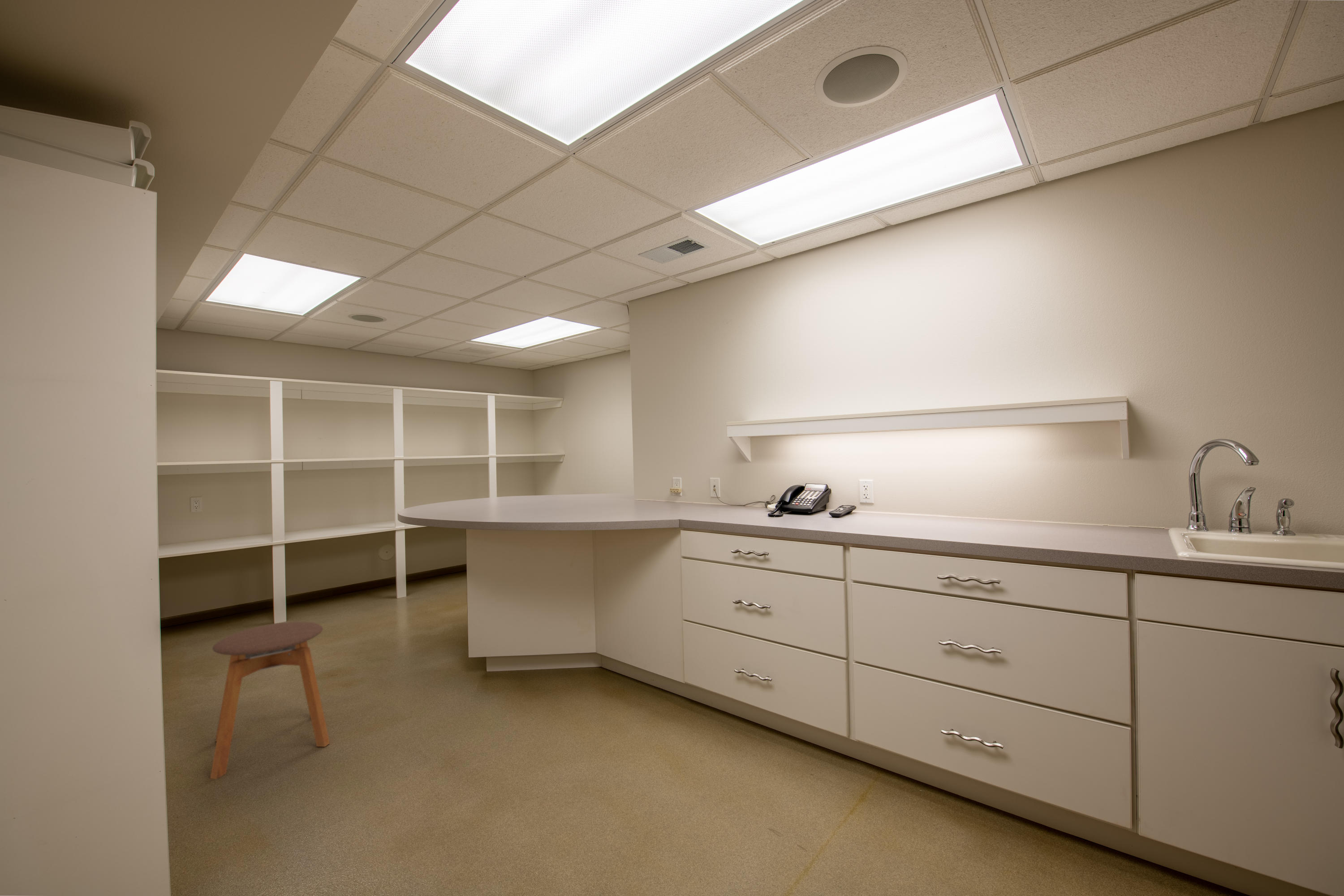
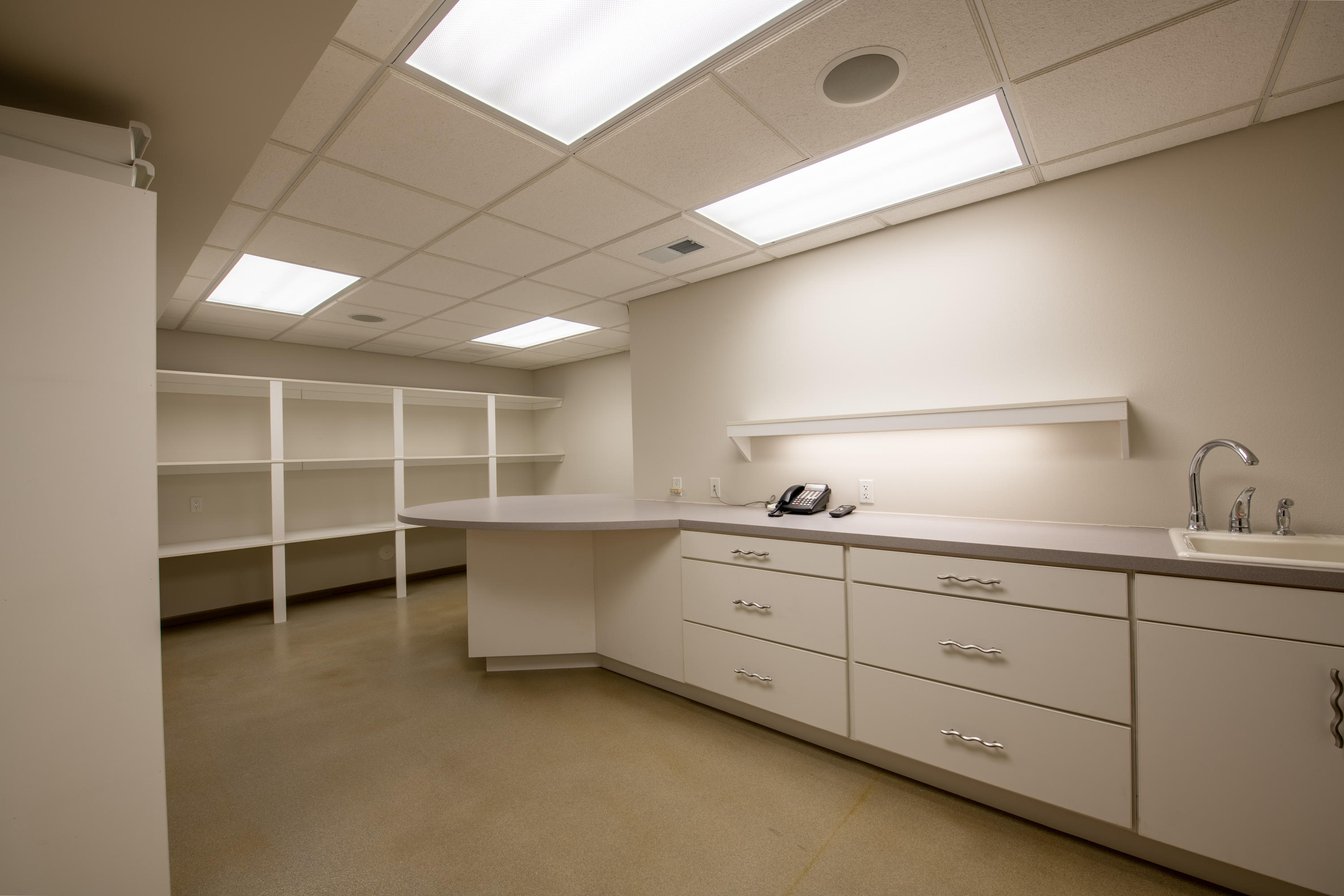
- stool (268, 668)
